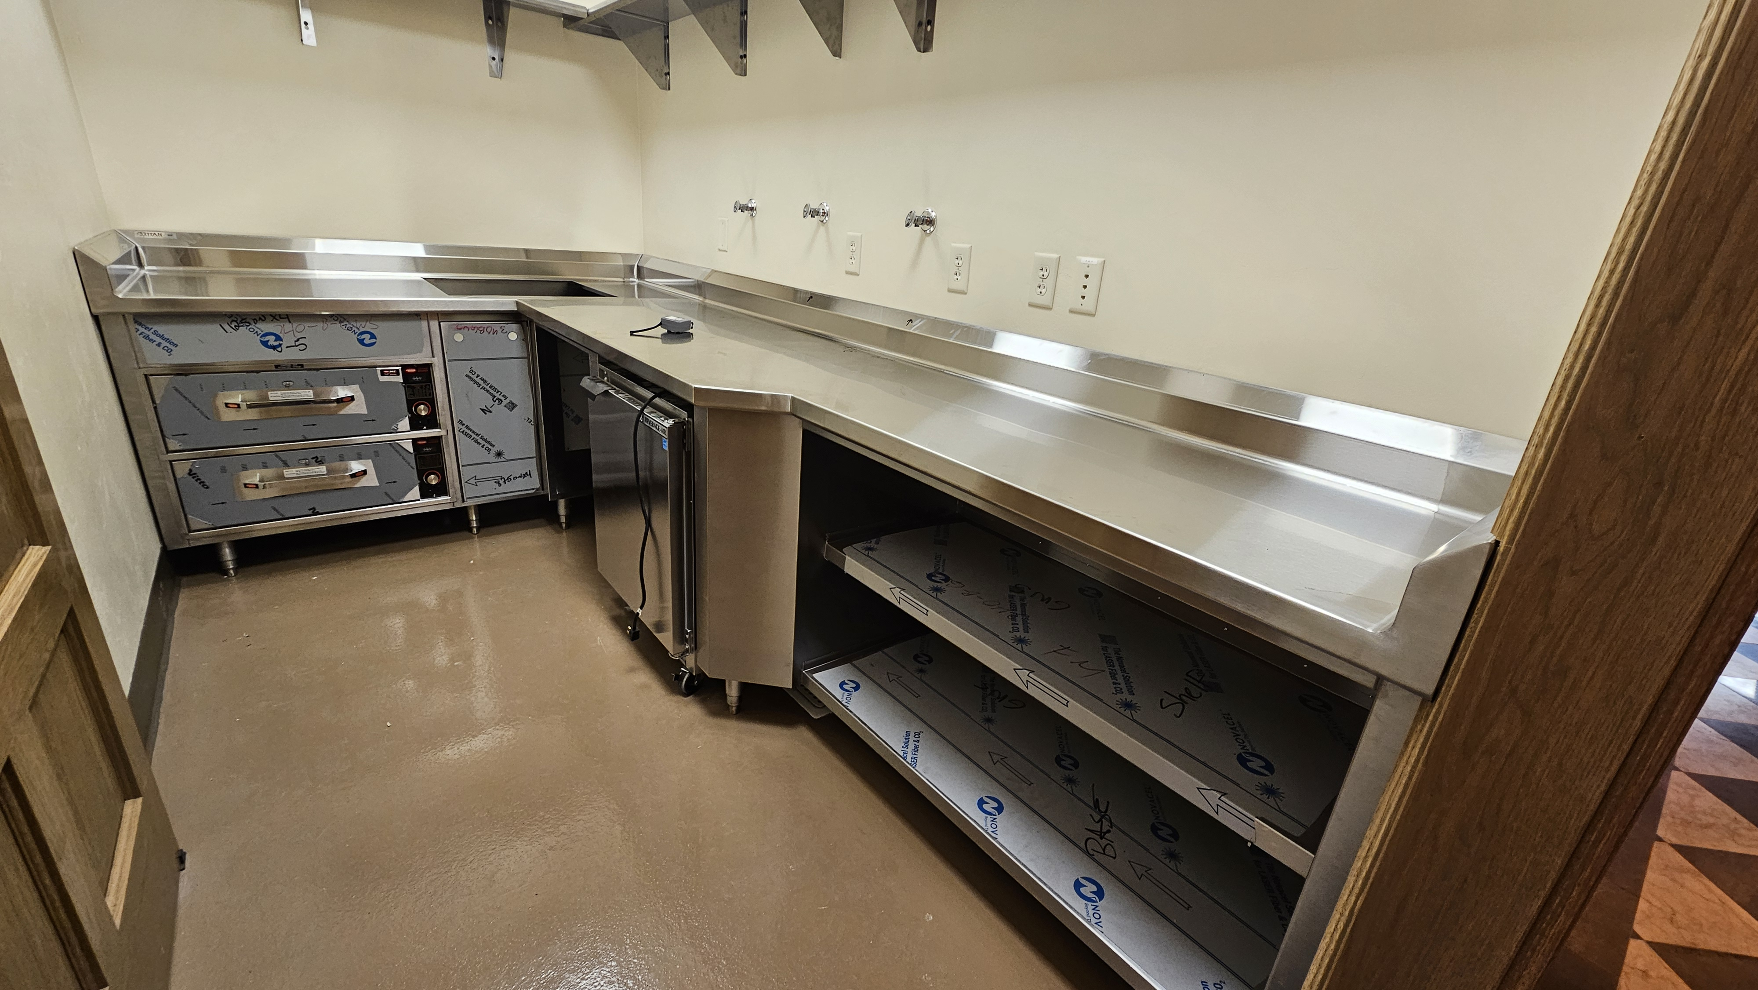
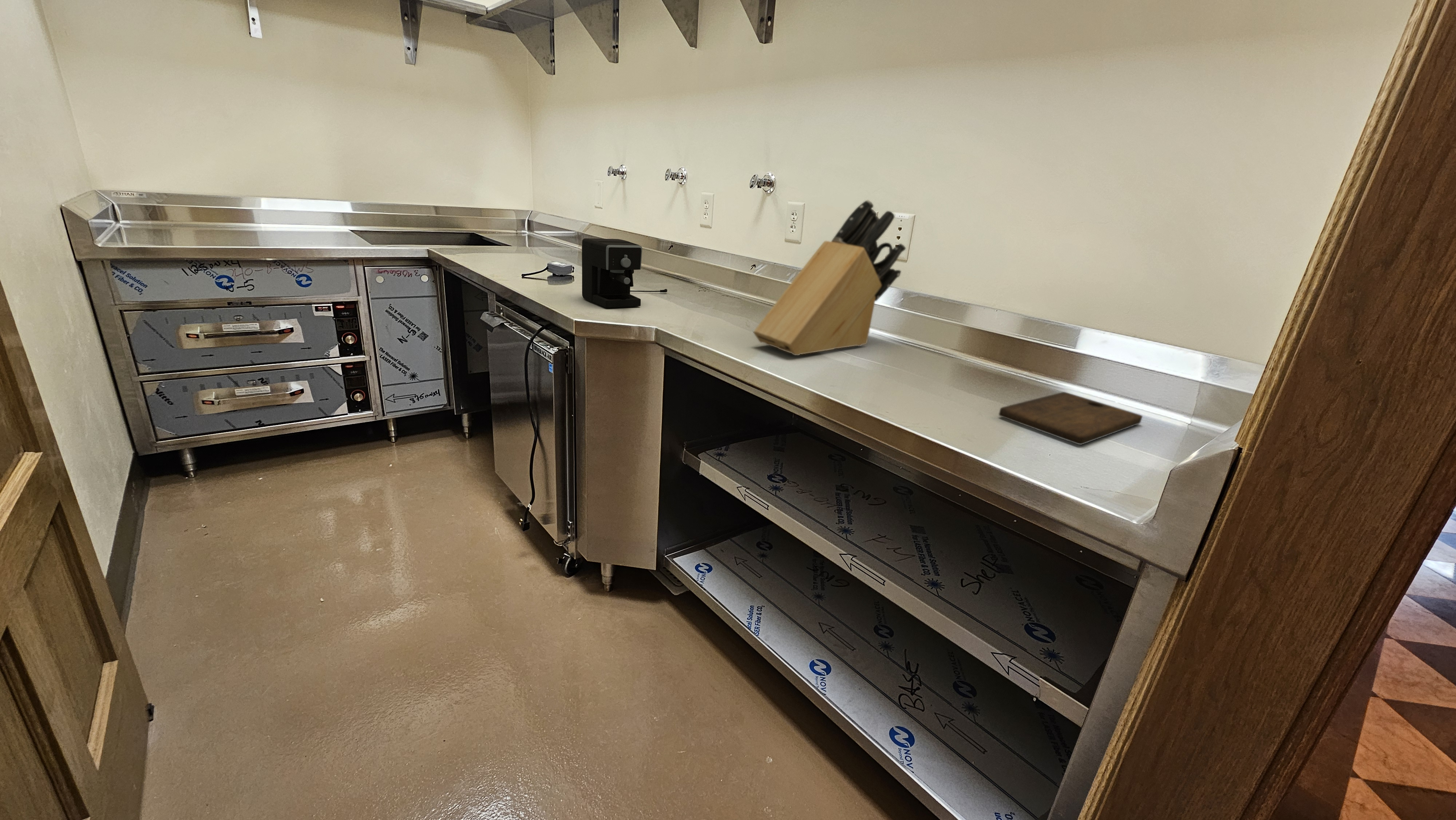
+ cutting board (1071, 415)
+ knife block (835, 274)
+ coffee maker (639, 269)
